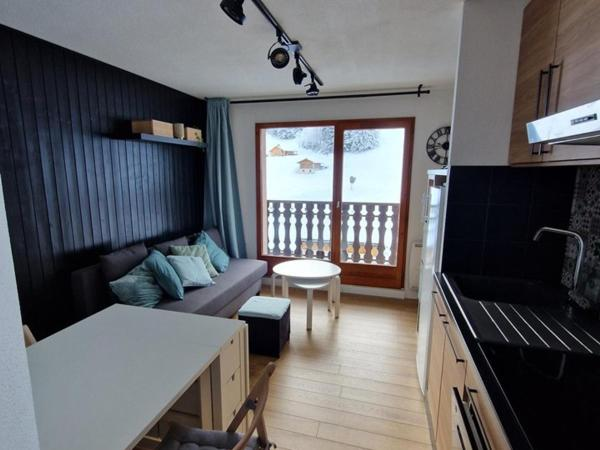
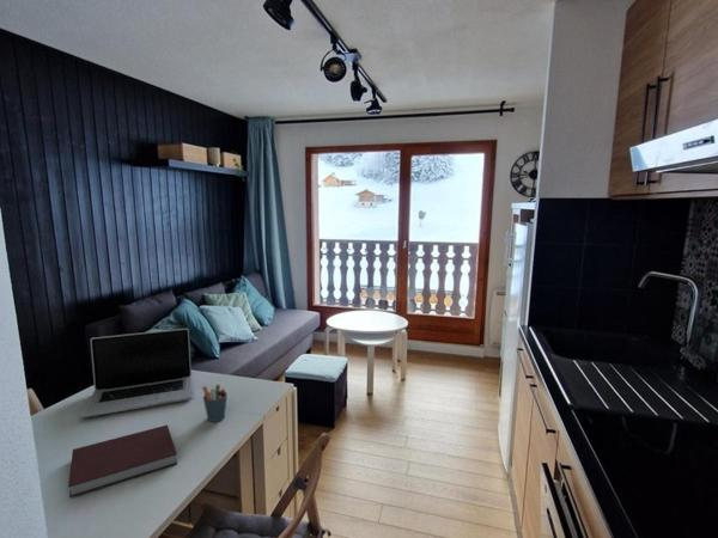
+ notebook (124, 456)
+ laptop (140, 368)
+ pen holder (214, 401)
